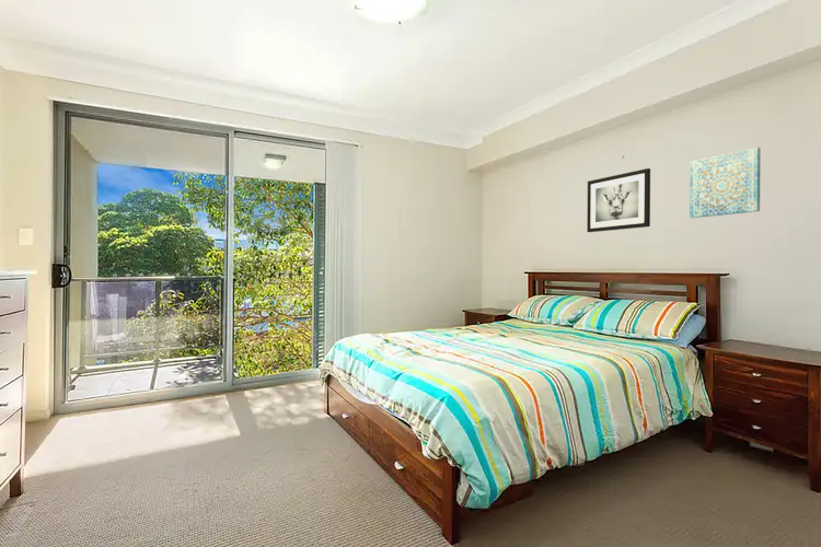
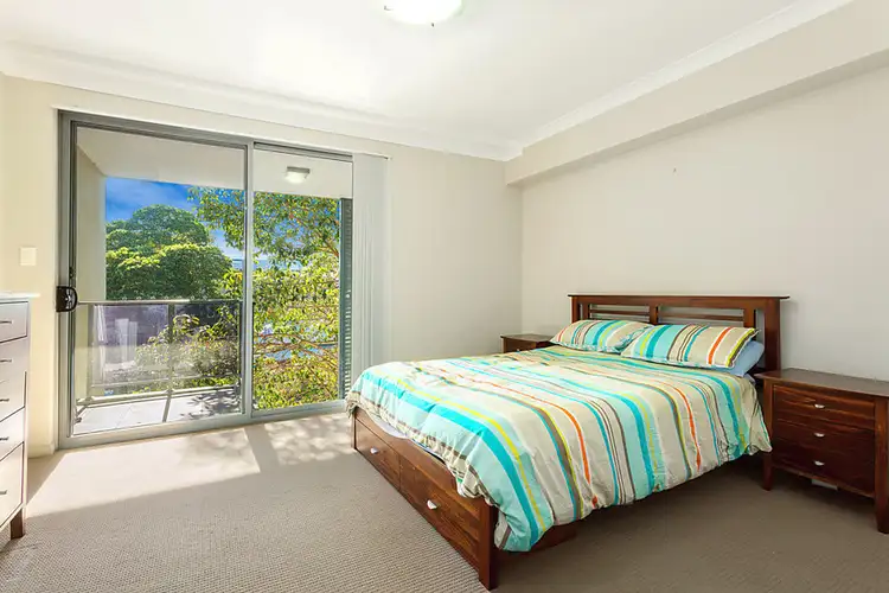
- wall art (722, 185)
- wall art (616, 202)
